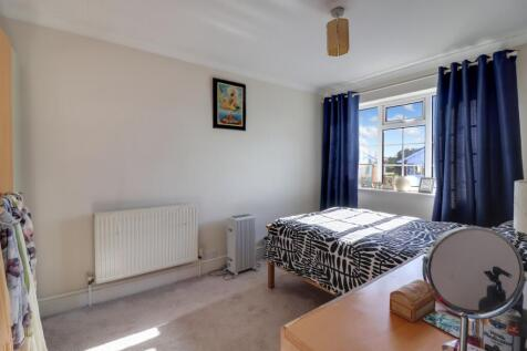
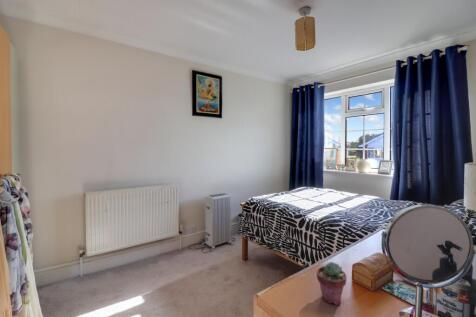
+ potted succulent (331, 280)
